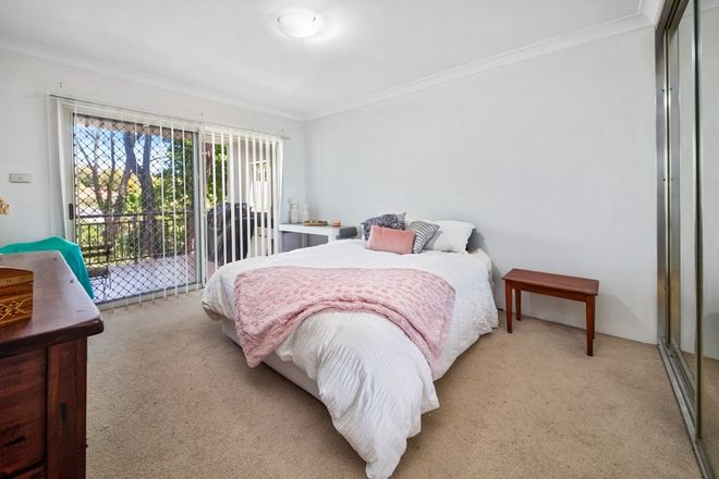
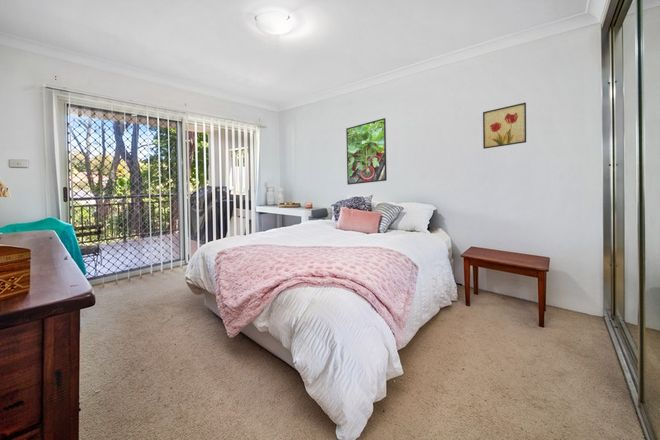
+ wall art (504, 126)
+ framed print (365, 153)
